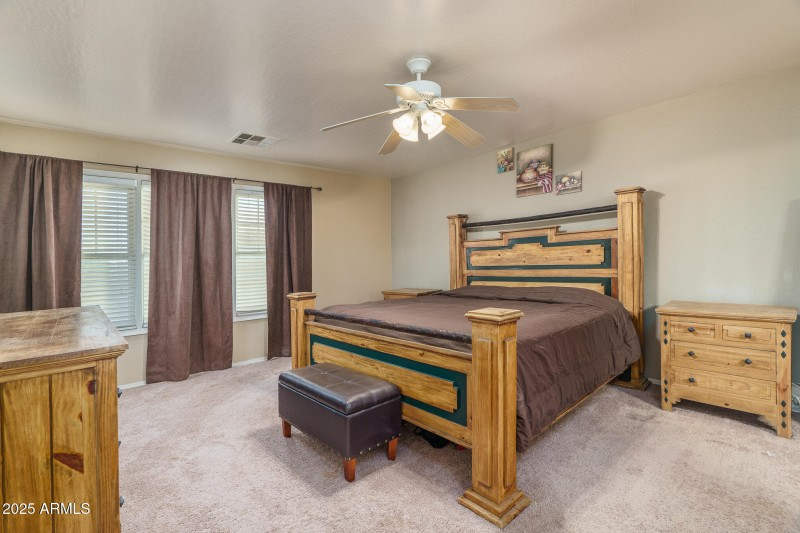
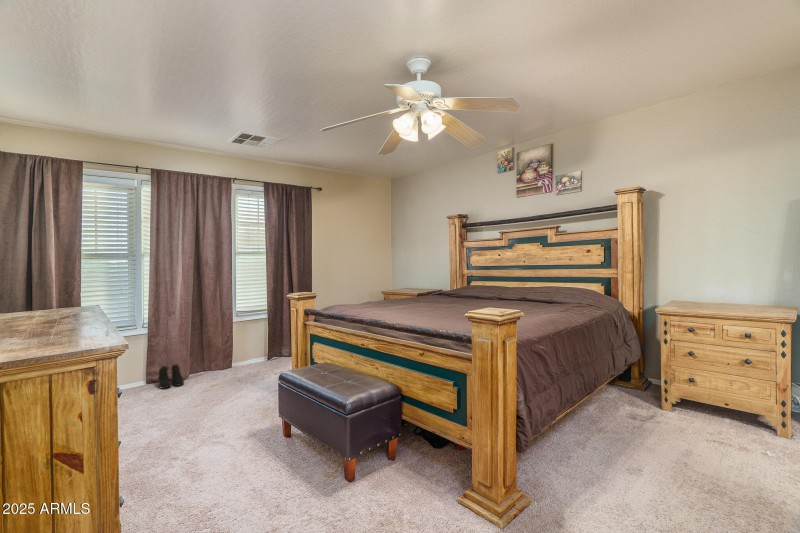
+ boots (172, 375)
